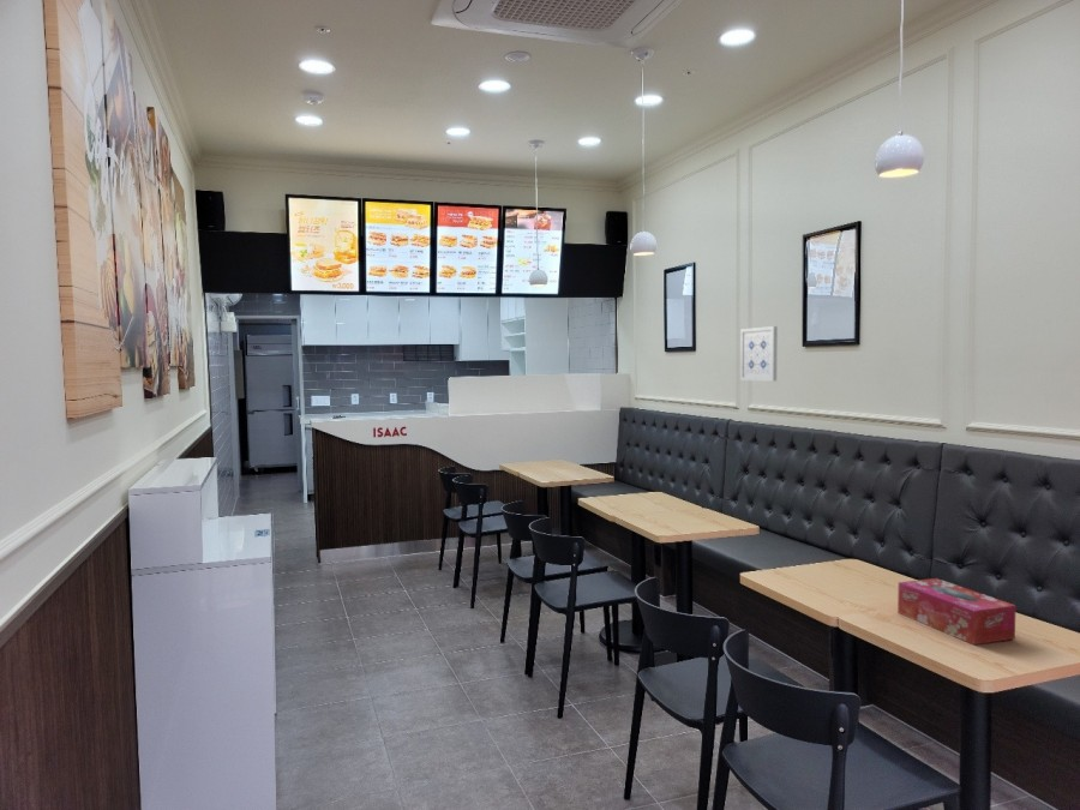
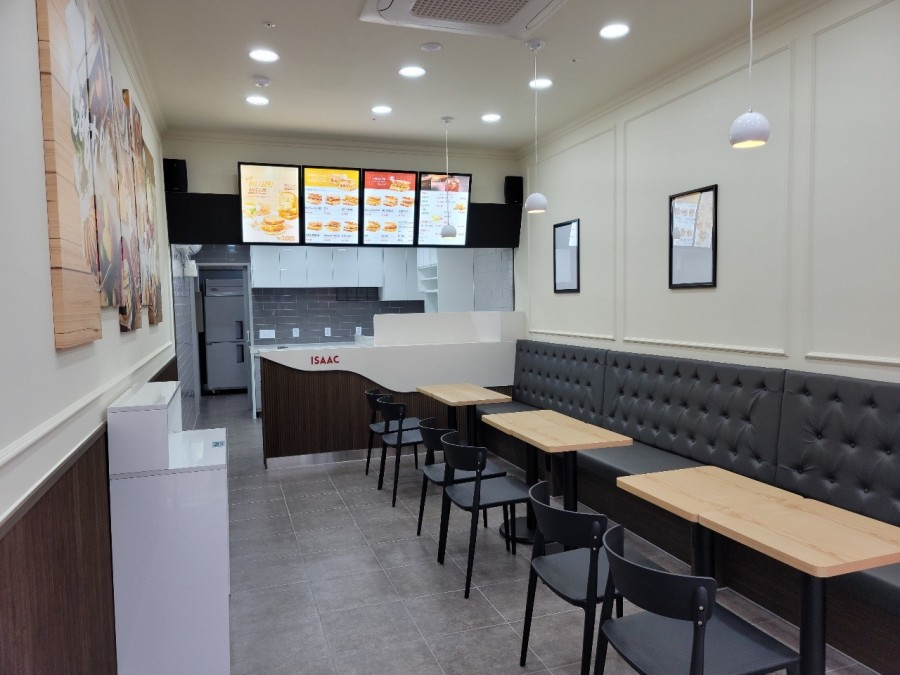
- tissue box (953, 608)
- wall art (757, 354)
